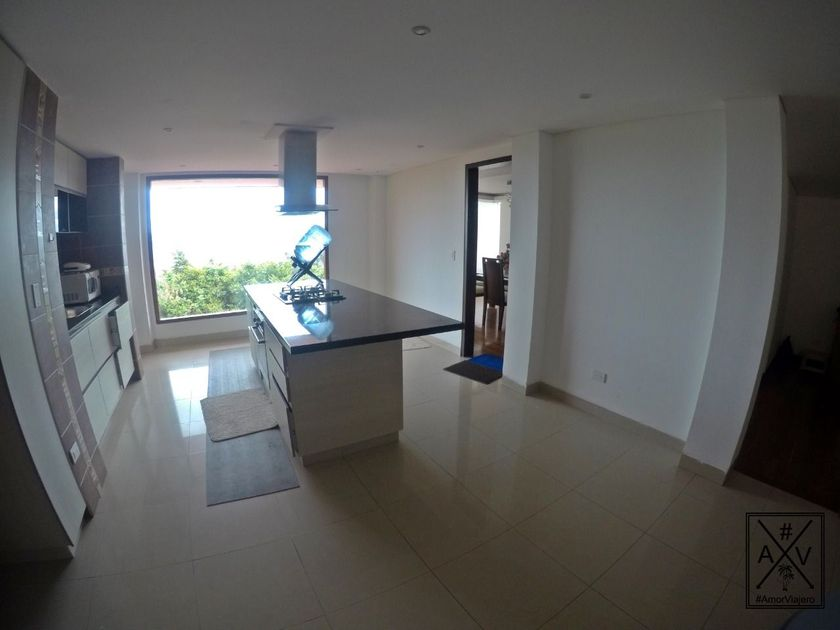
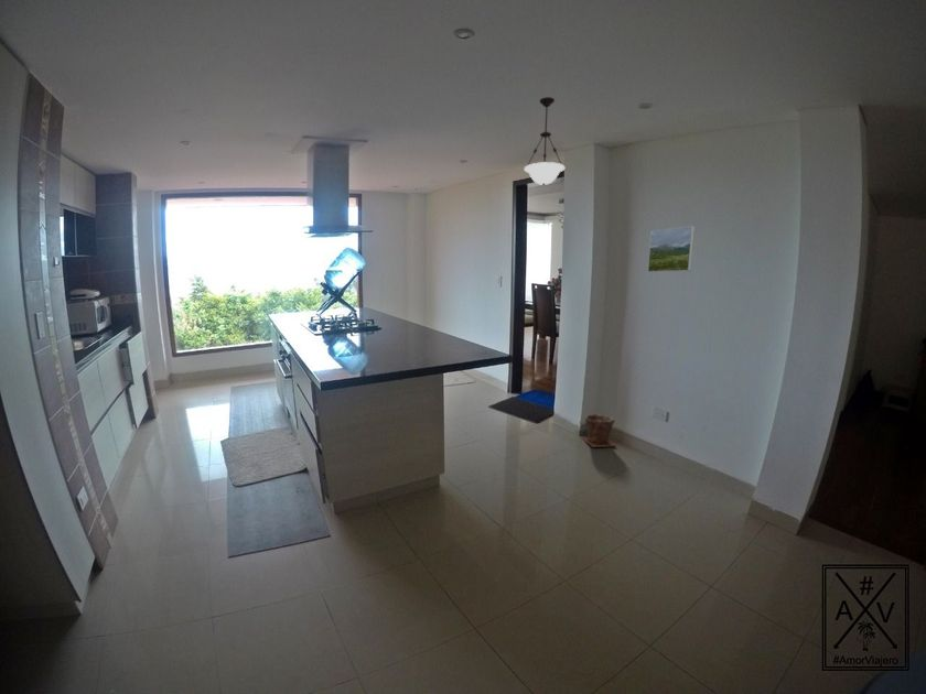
+ pendant light (545, 143)
+ plant pot (599, 429)
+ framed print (669, 250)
